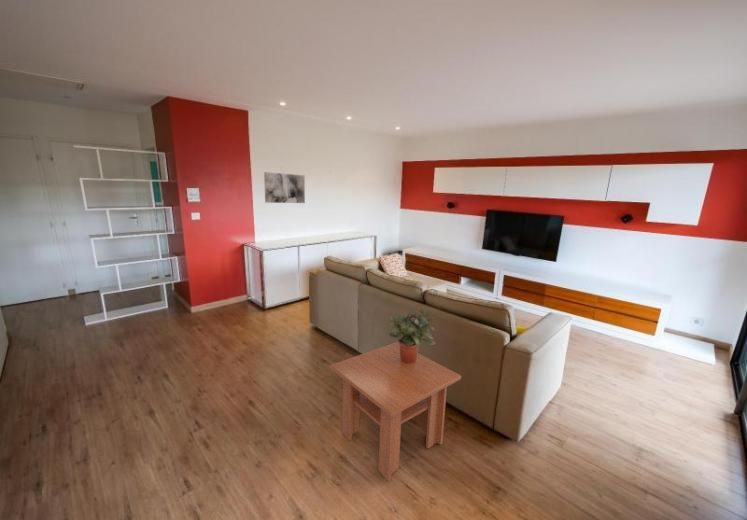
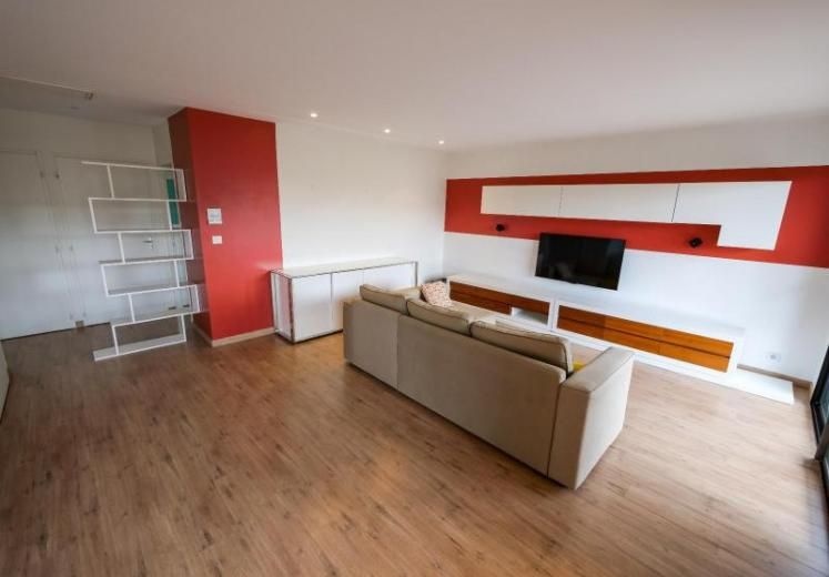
- wall art (285, 188)
- potted plant (408, 335)
- coffee table (392, 405)
